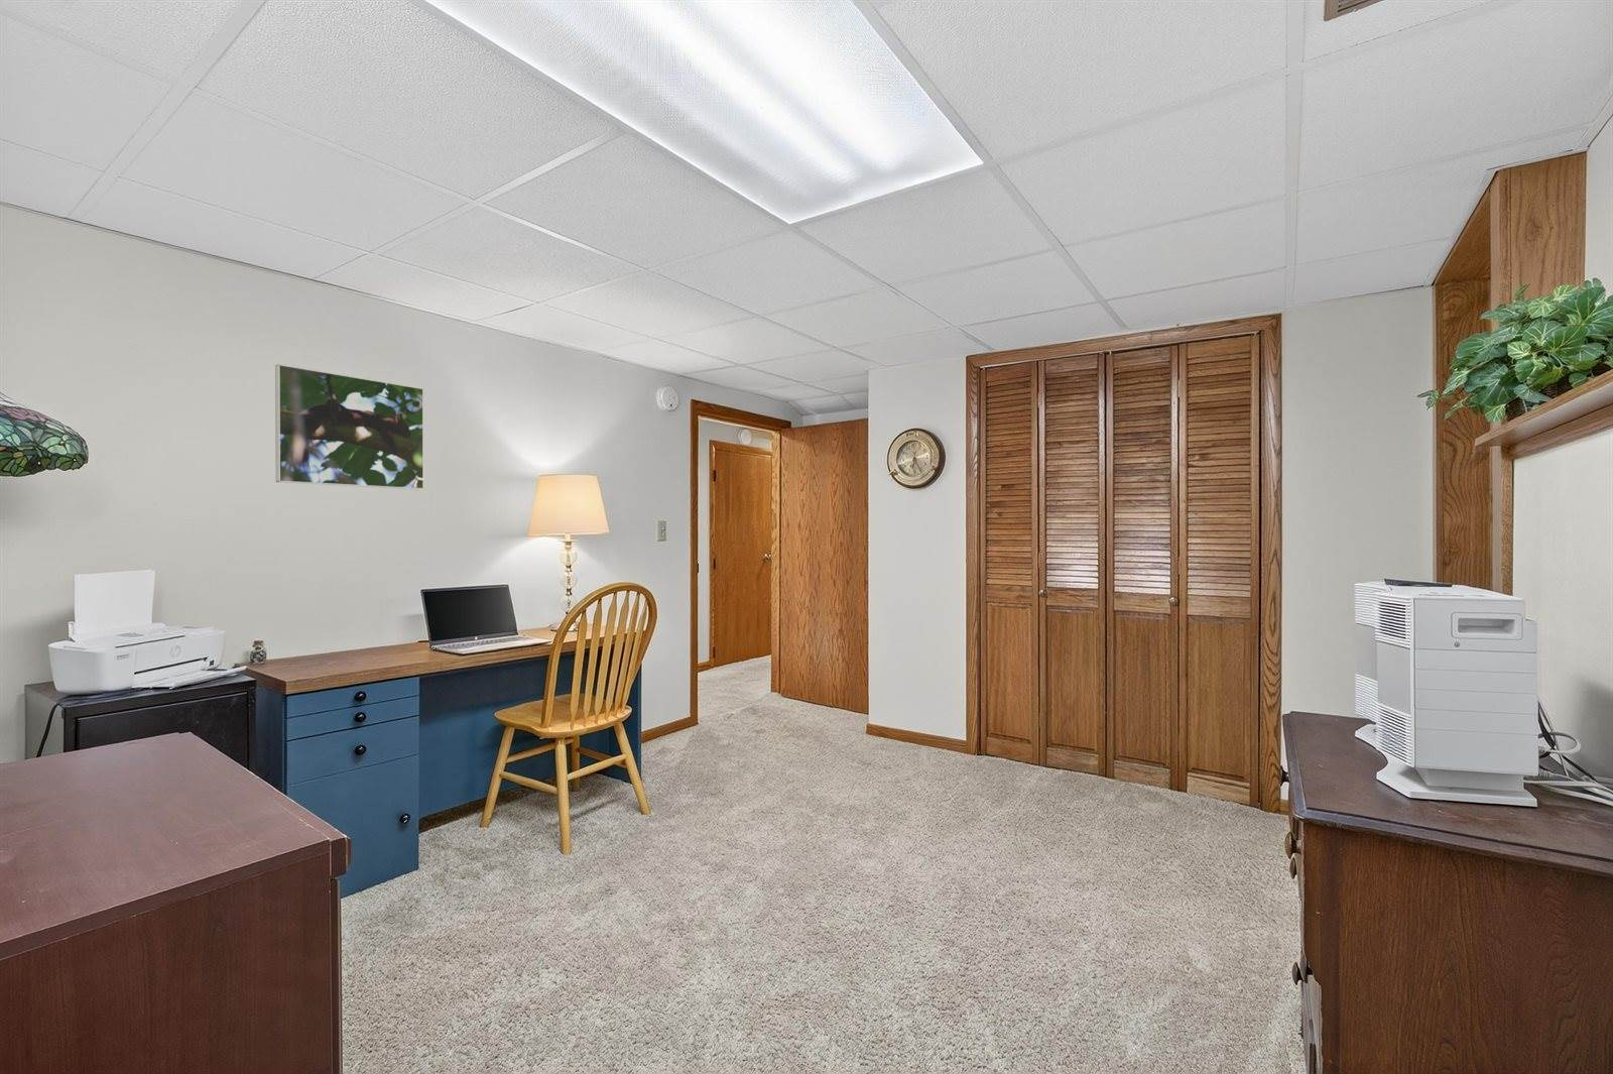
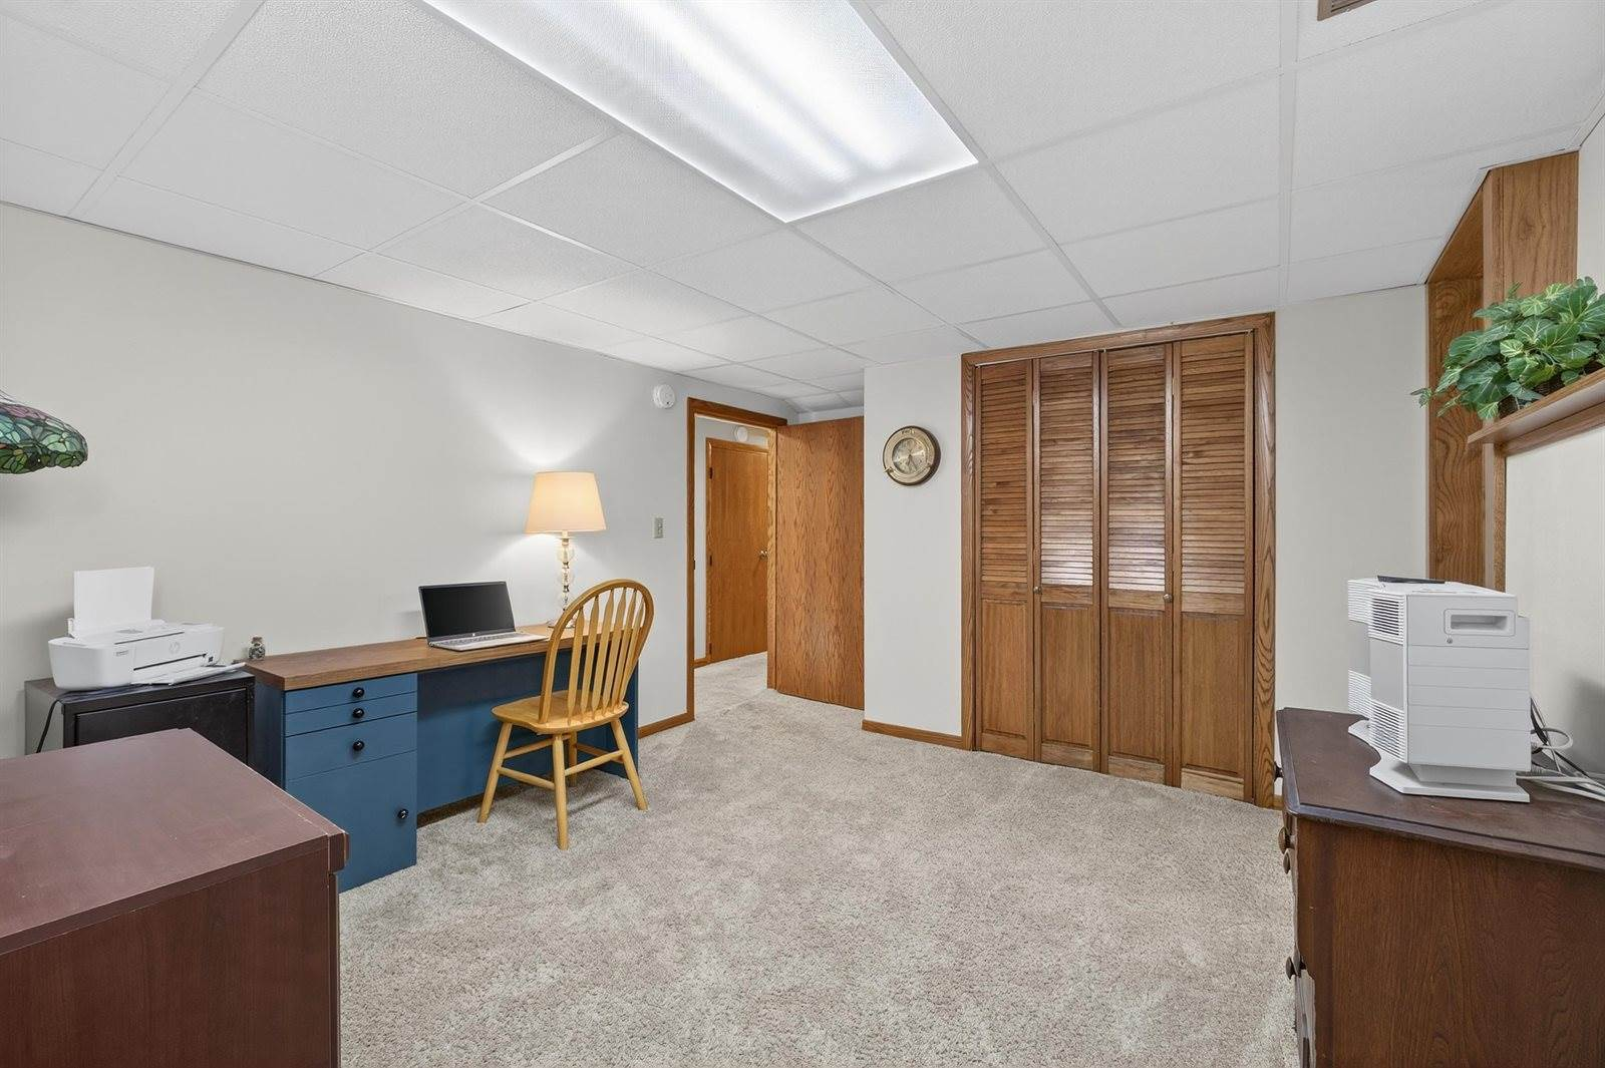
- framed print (355, 432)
